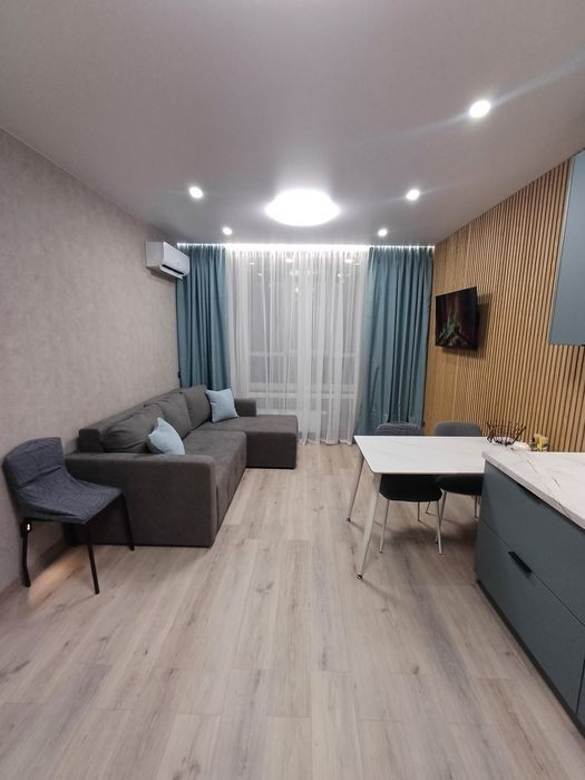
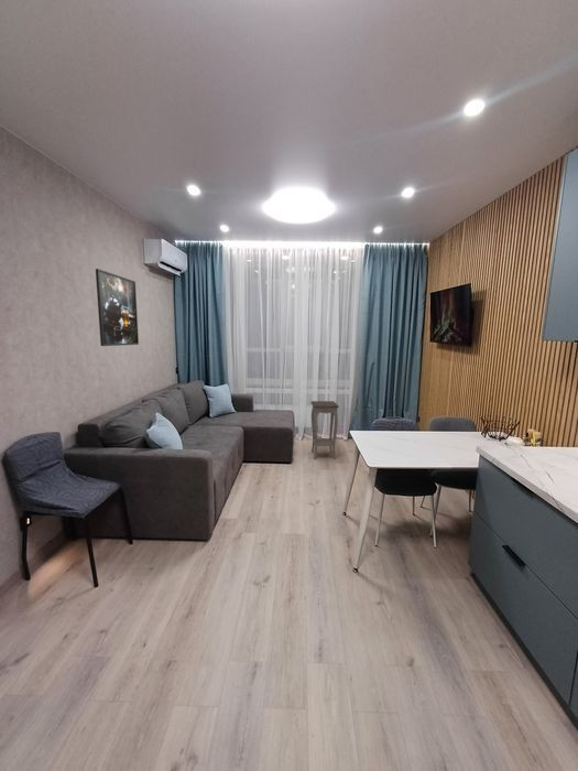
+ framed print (119, 311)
+ accent table (330, 430)
